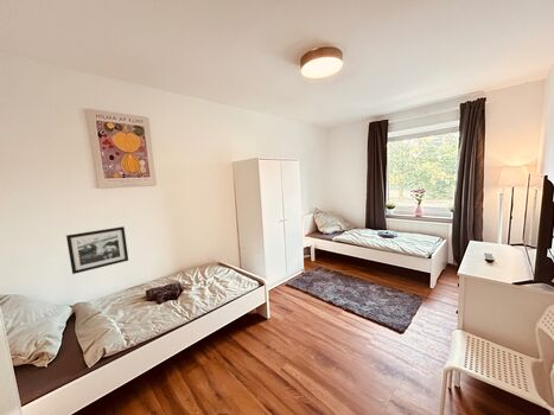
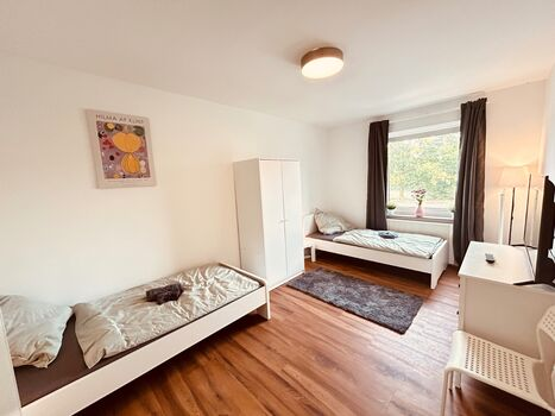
- picture frame (100, 248)
